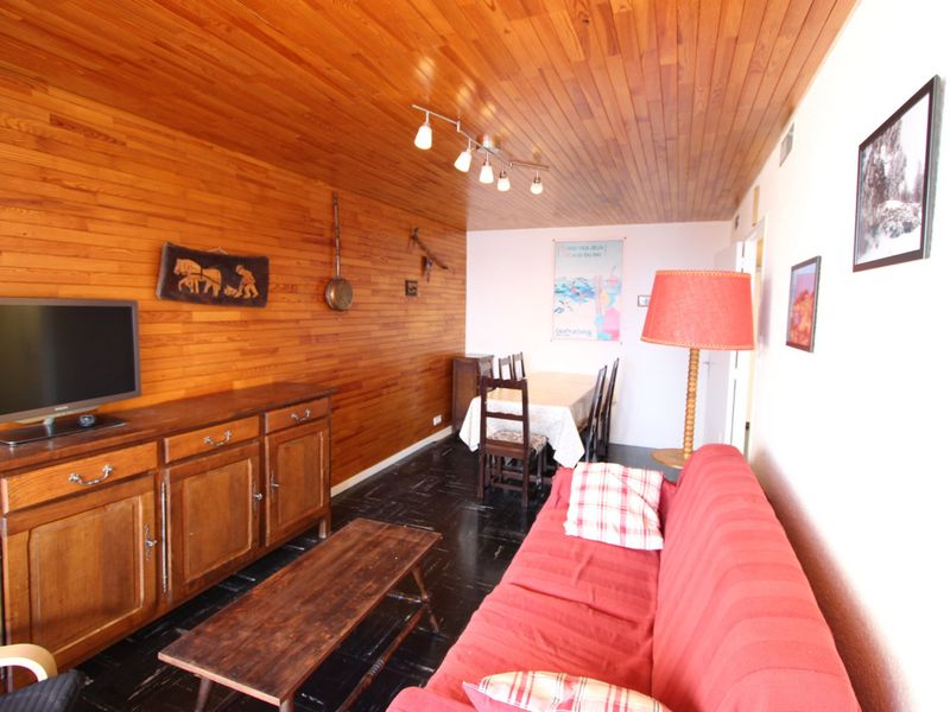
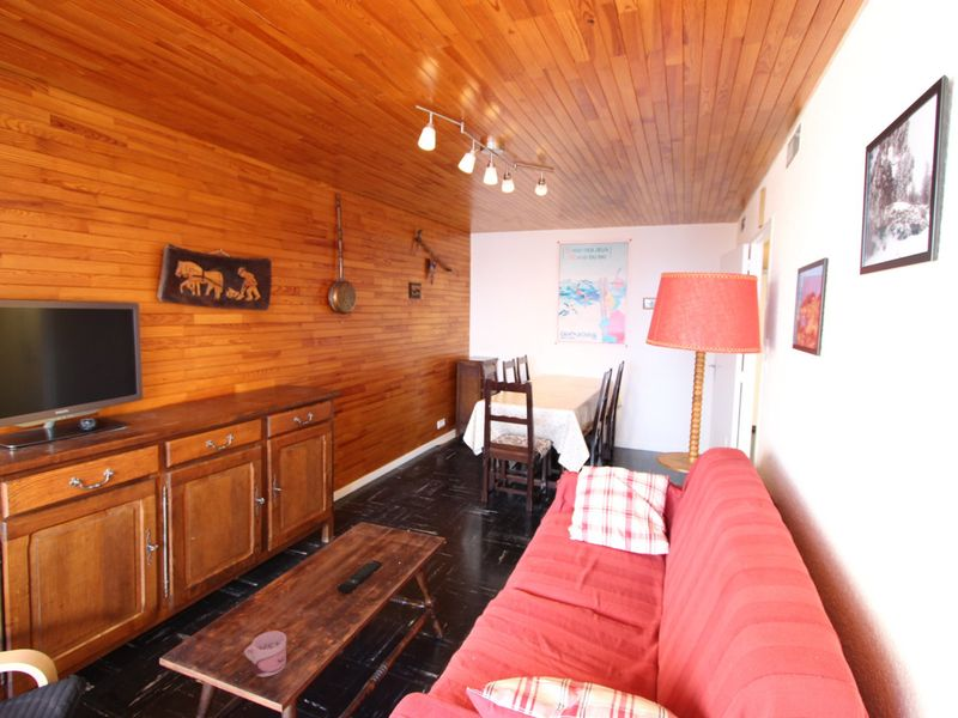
+ mug (265, 652)
+ remote control (360, 574)
